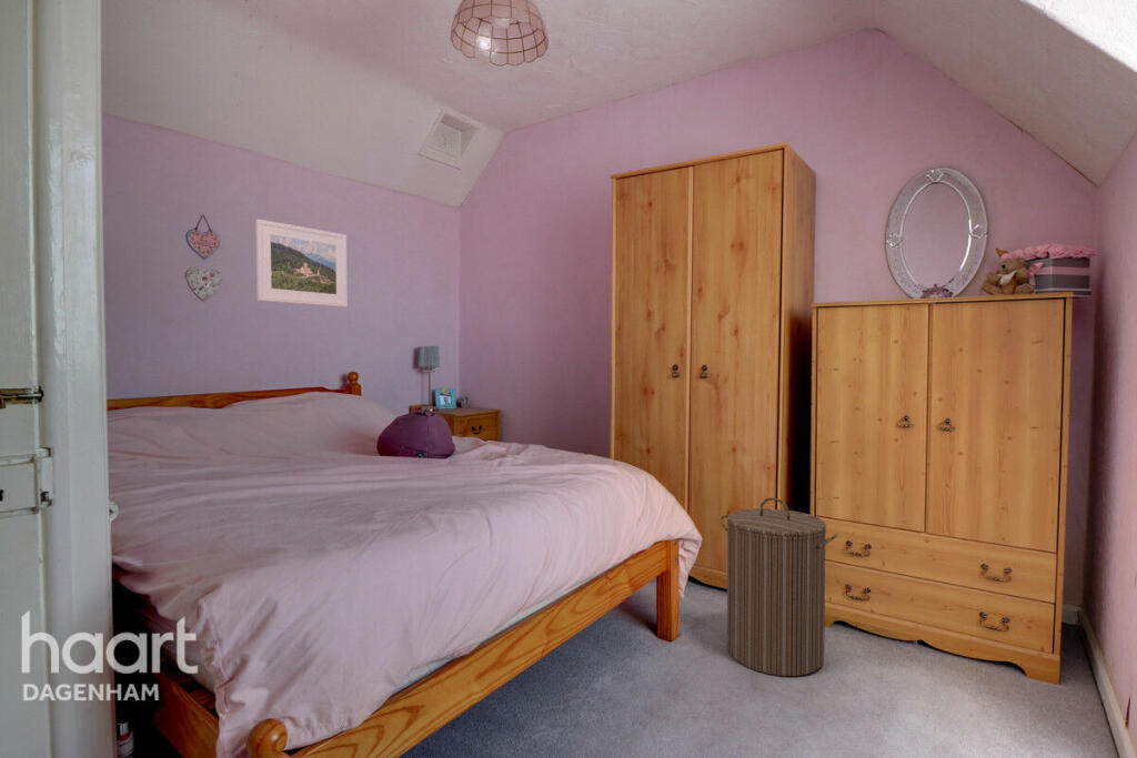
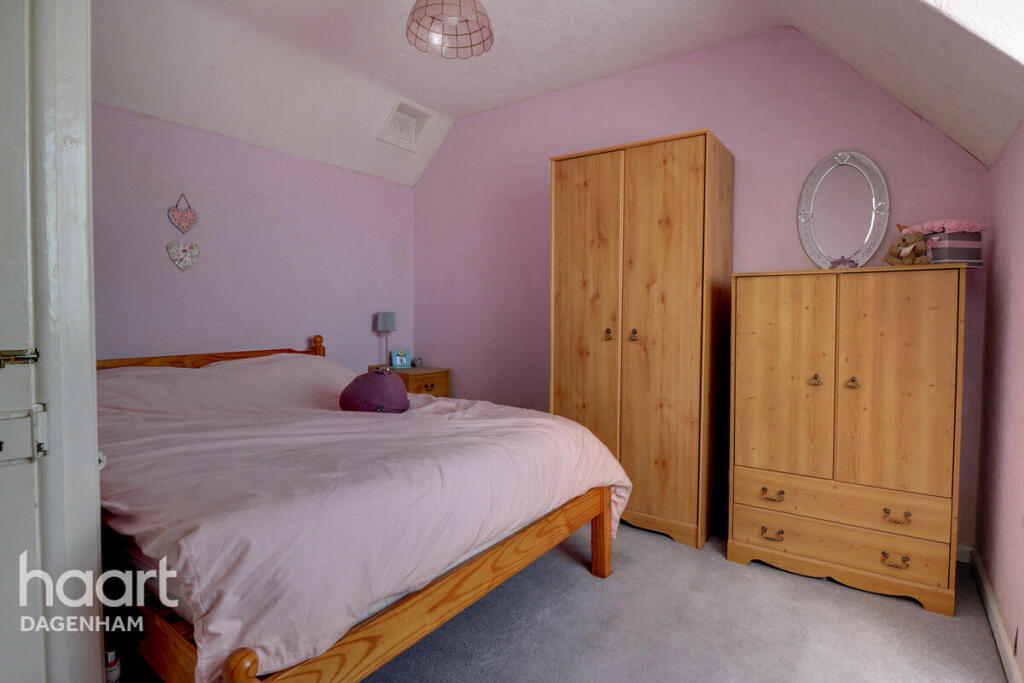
- laundry hamper (775, 576)
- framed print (304, 265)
